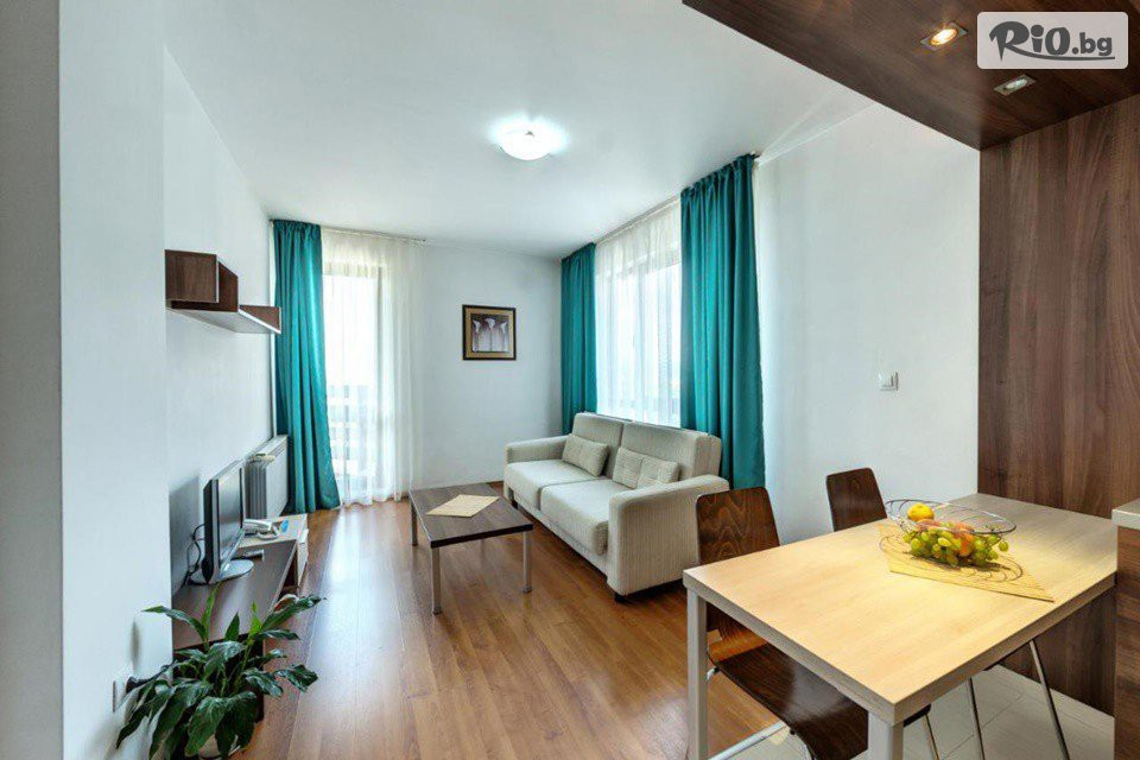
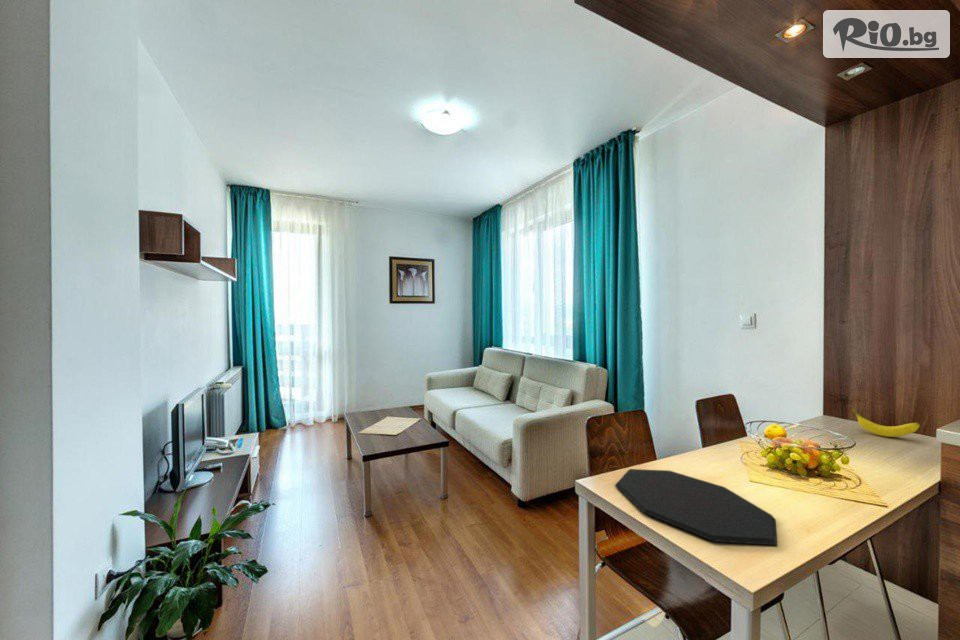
+ placemat (687, 498)
+ banana (884, 426)
